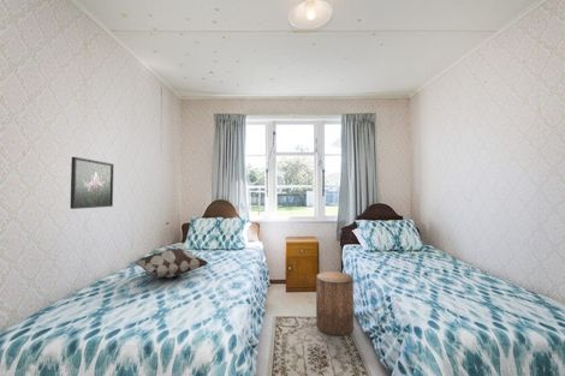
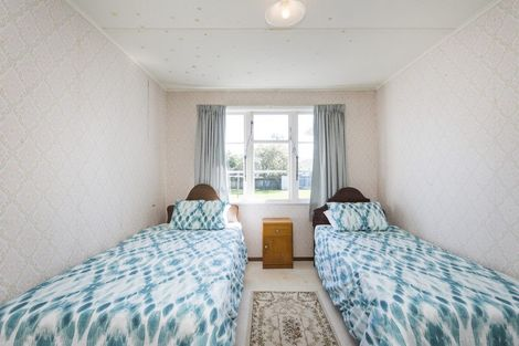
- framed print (94, 184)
- stool (334, 300)
- decorative pillow (170, 262)
